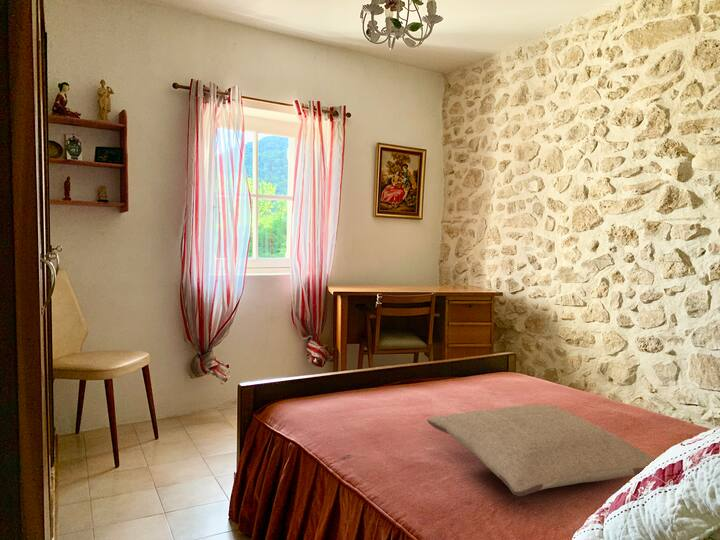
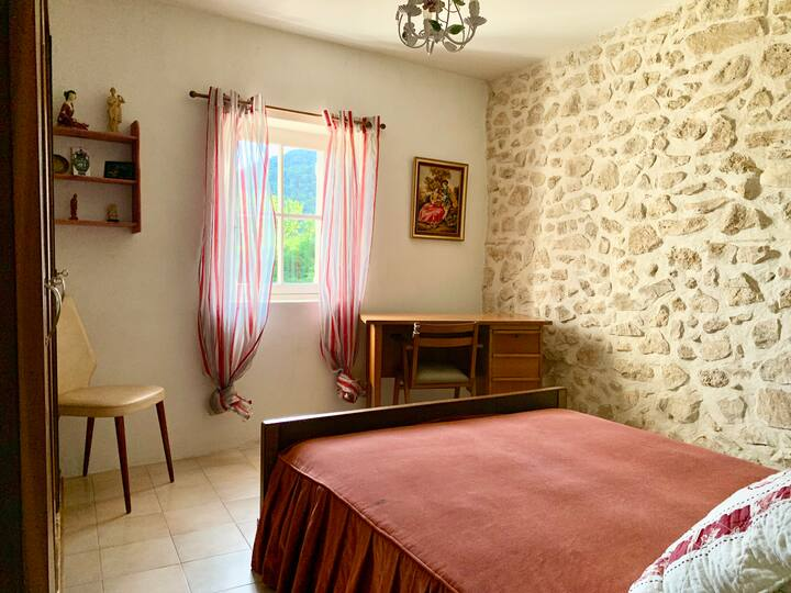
- pillow (534, 443)
